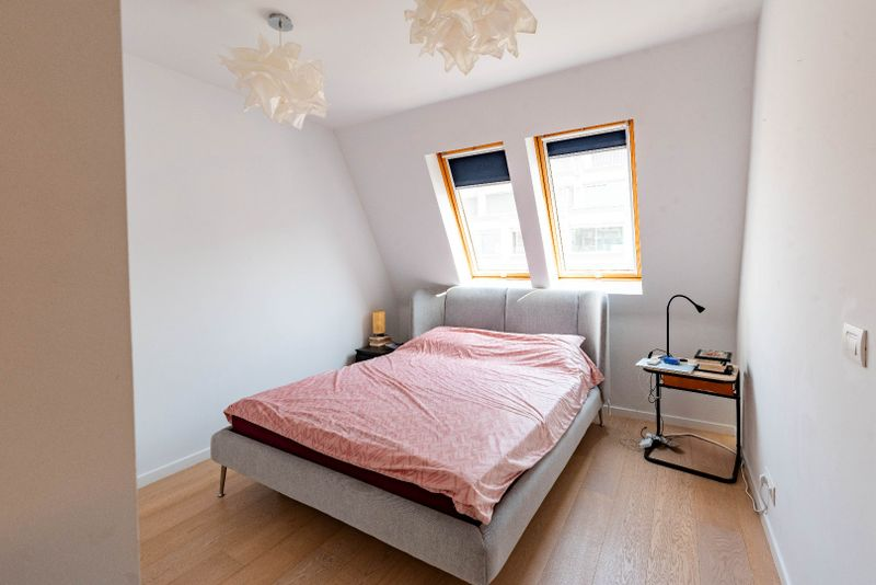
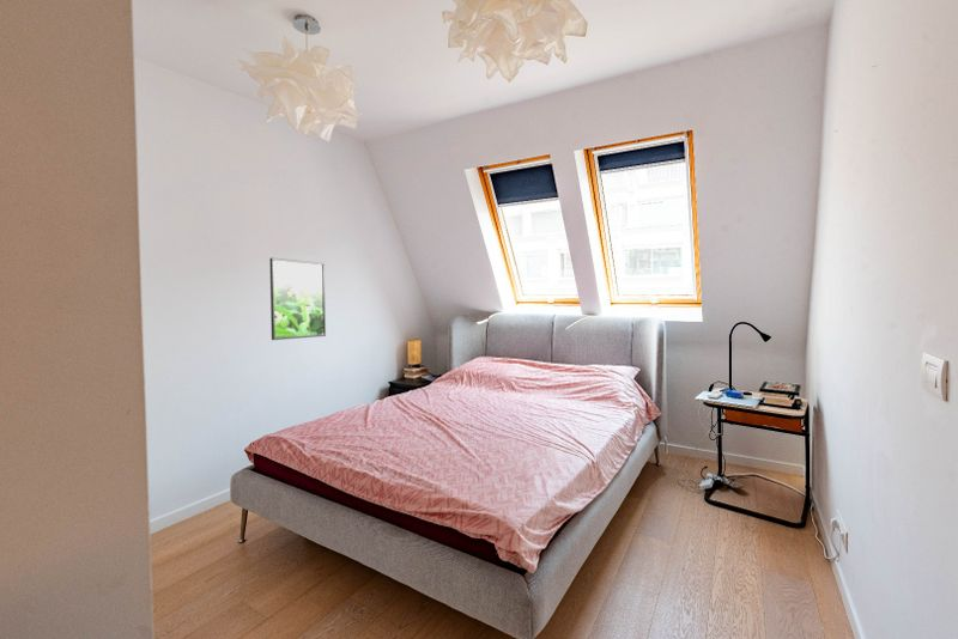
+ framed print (299, 299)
